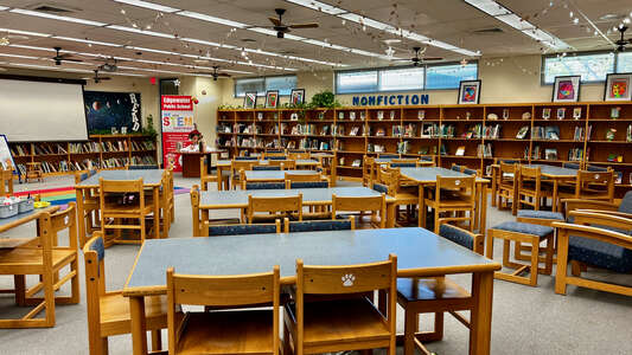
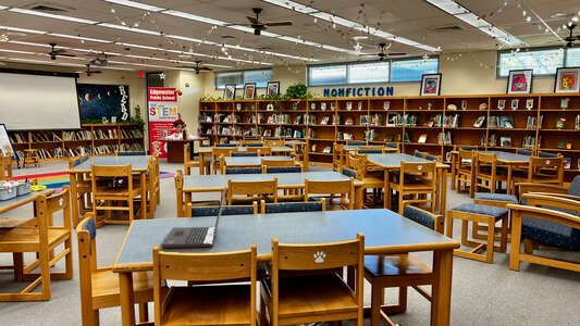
+ laptop (196, 227)
